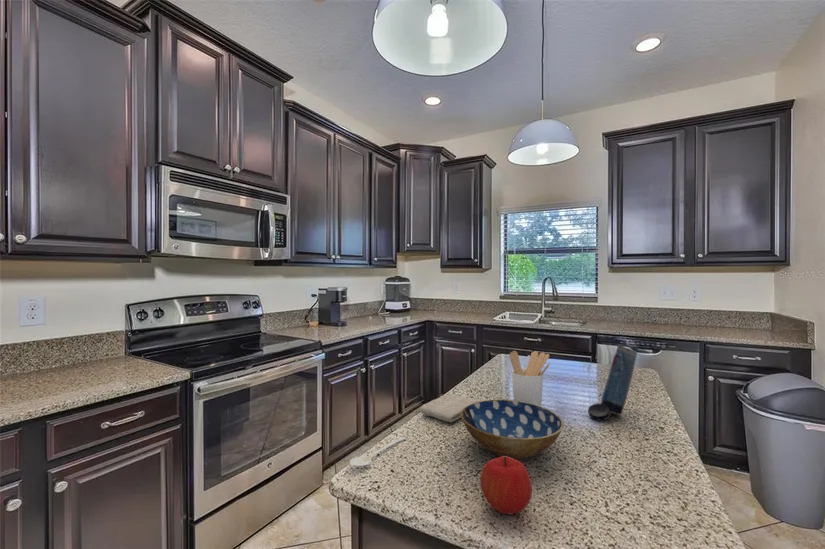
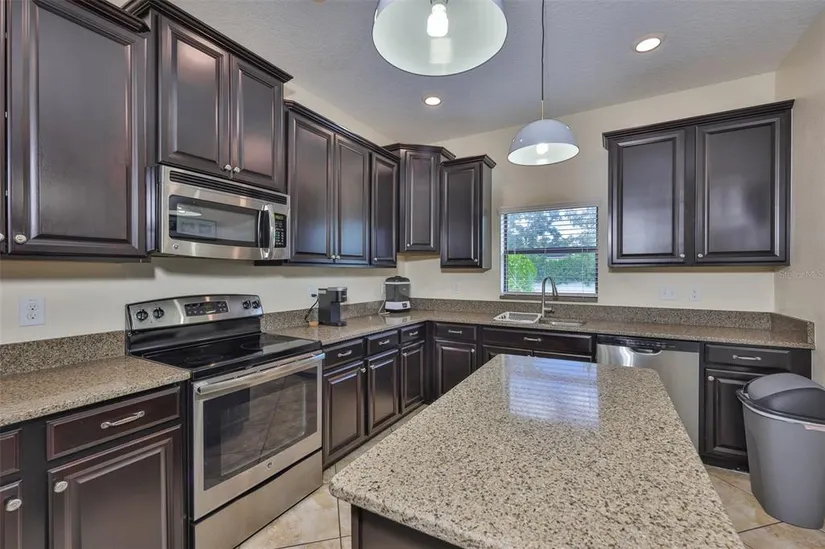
- washcloth (451, 406)
- bowl (510, 432)
- utensil holder (531, 380)
- fruit (505, 483)
- cosmetic container (615, 378)
- stirrer (380, 450)
